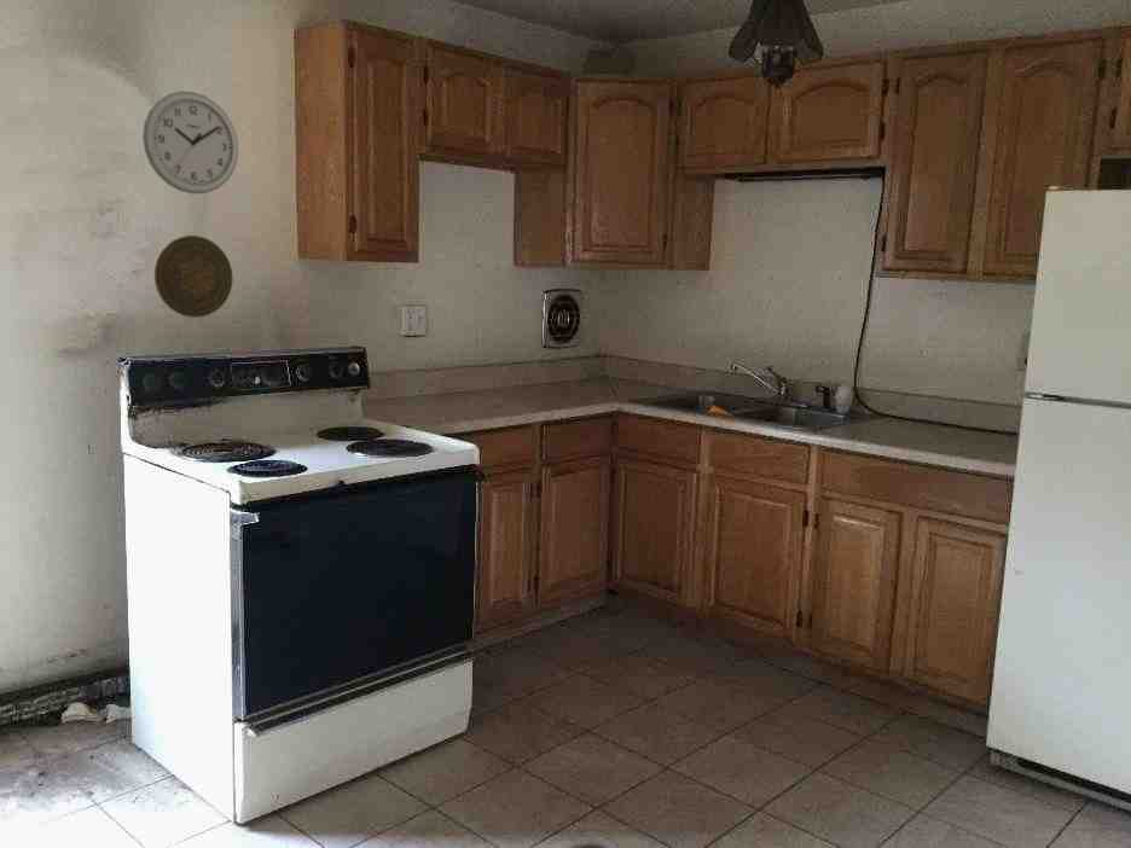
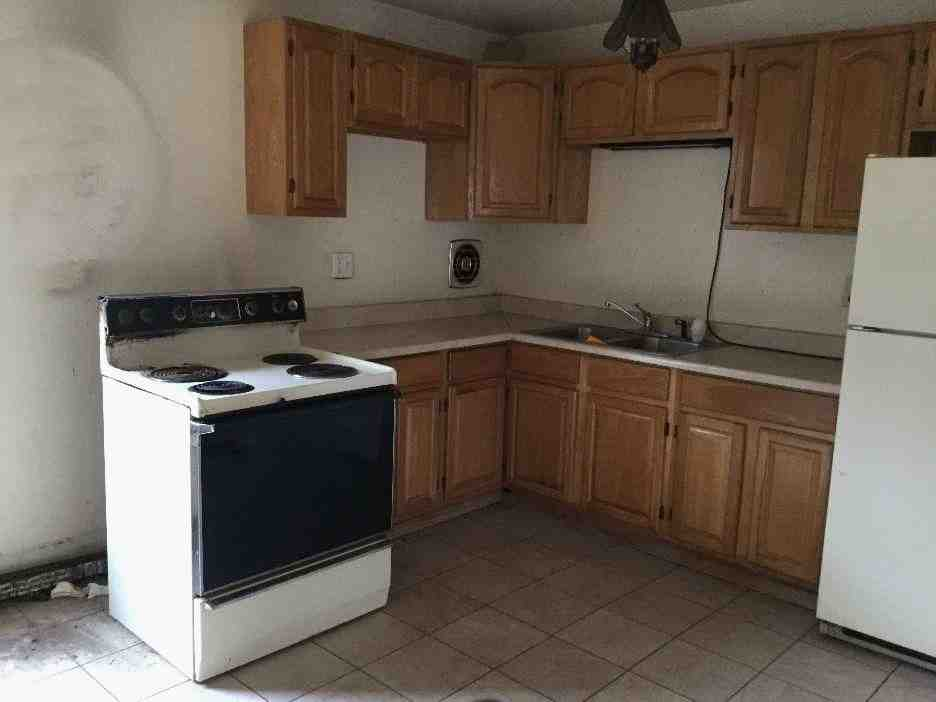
- decorative plate (196, 277)
- wall clock (192, 143)
